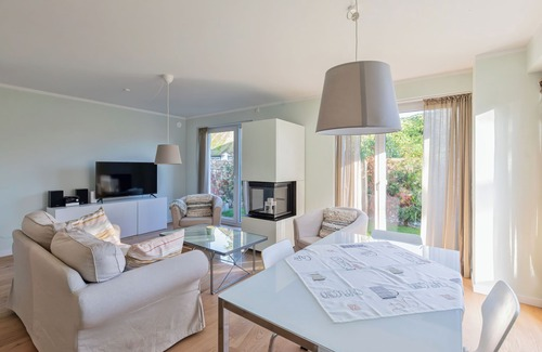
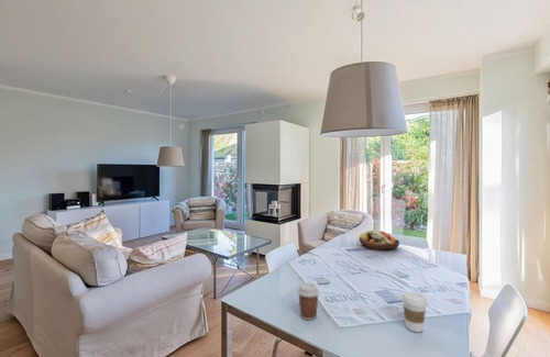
+ coffee cup (308, 300)
+ fruit bowl (378, 237)
+ coffee cup (414, 311)
